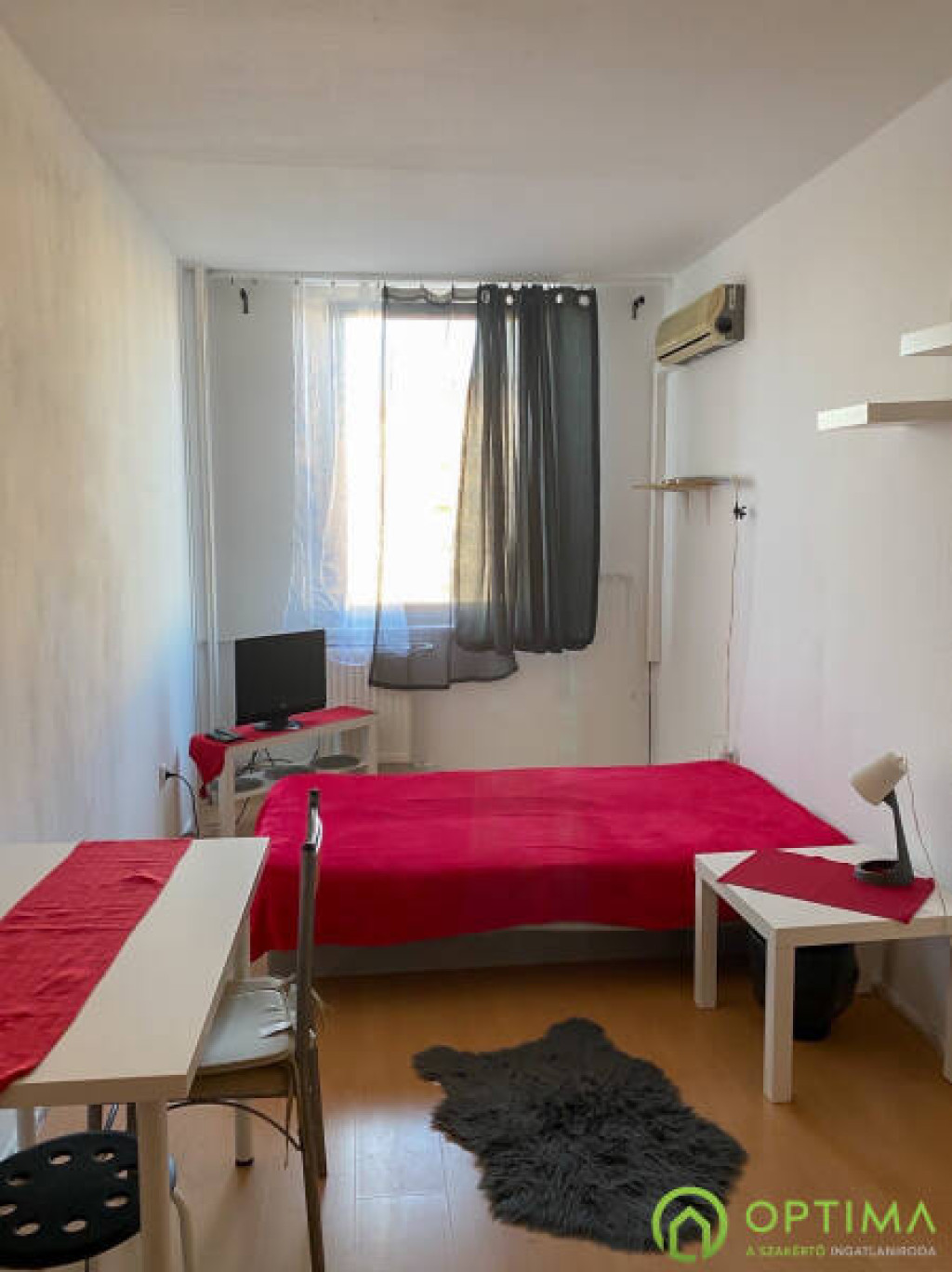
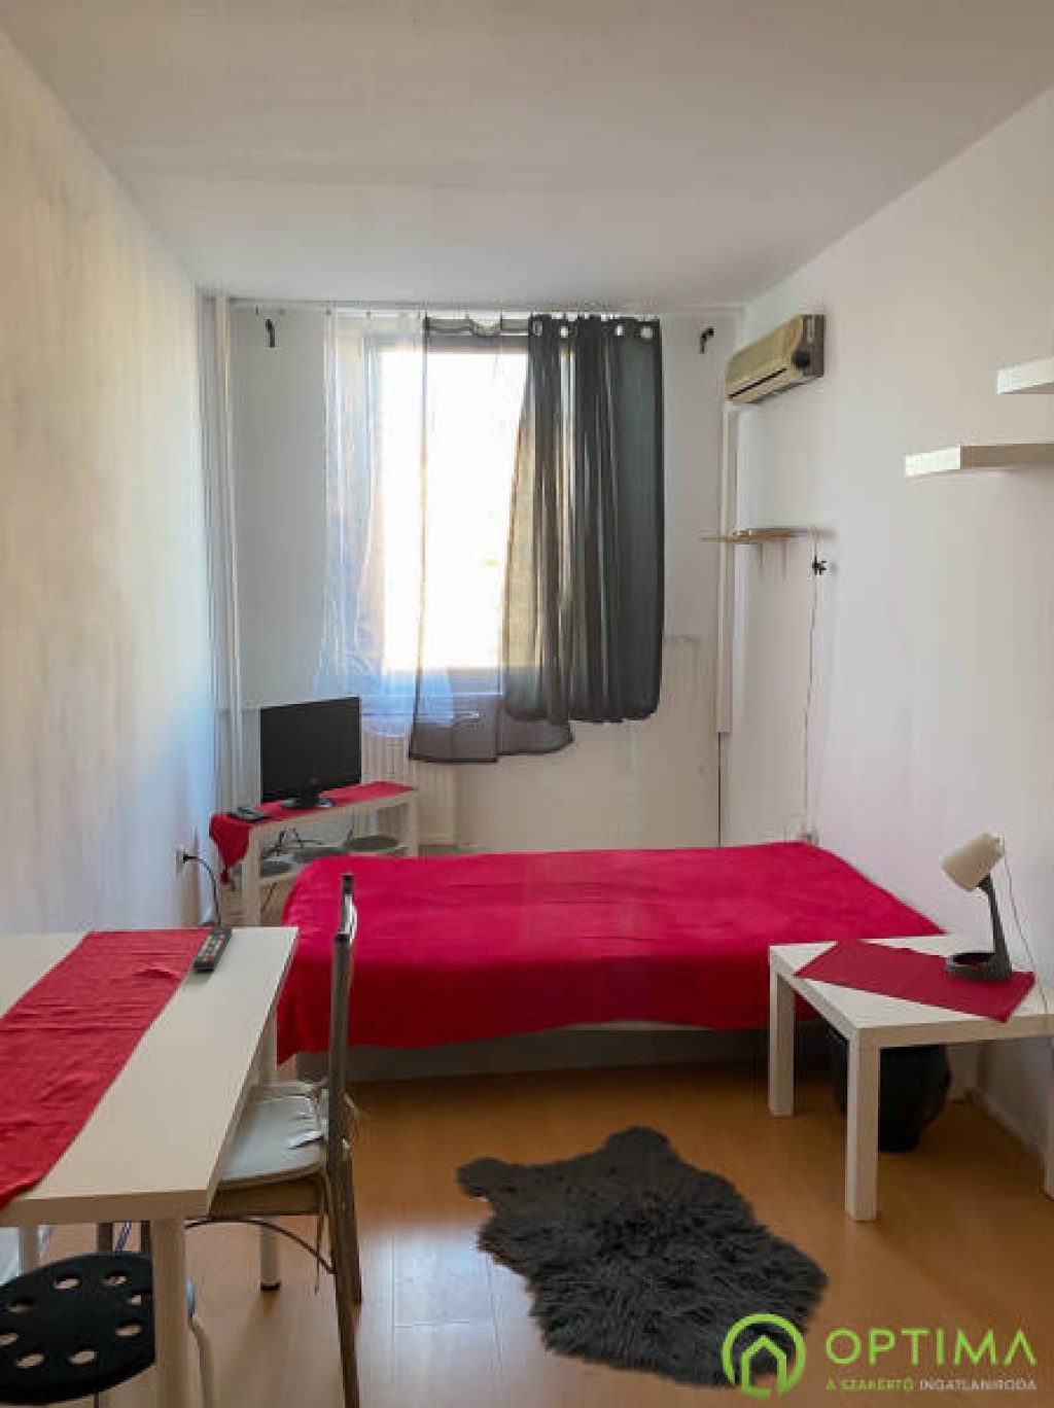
+ remote control (213, 946)
